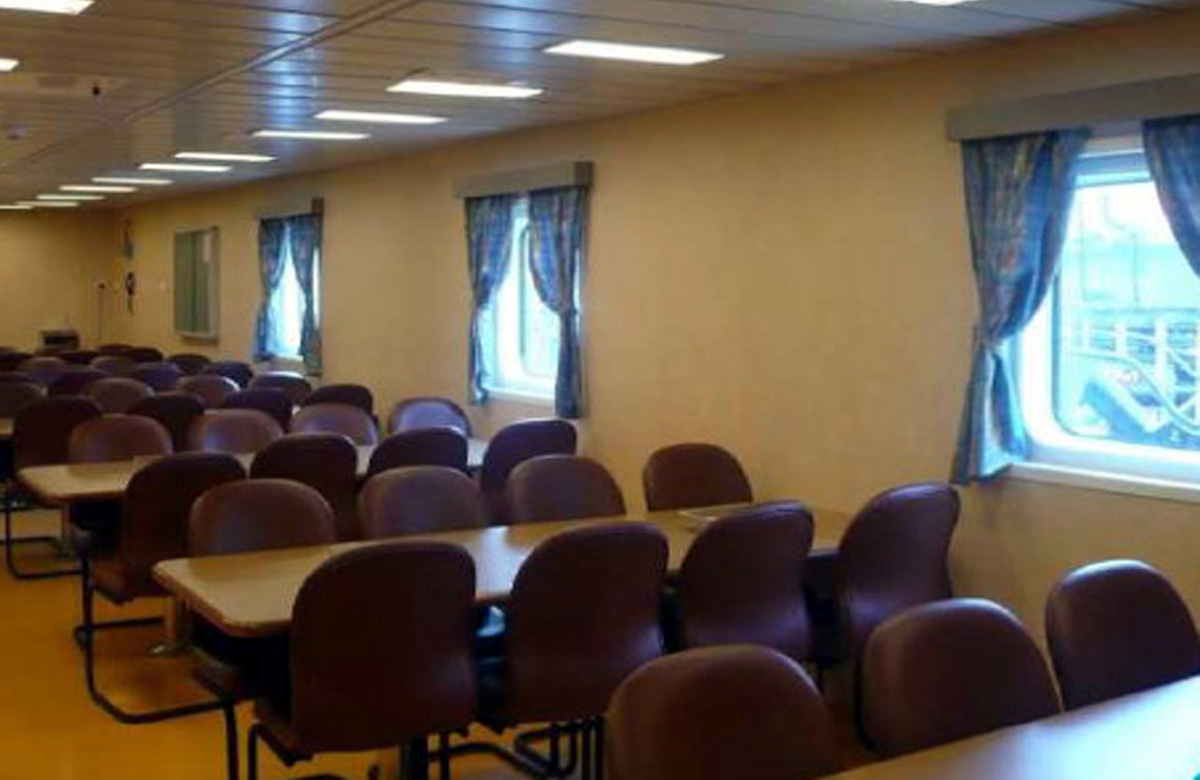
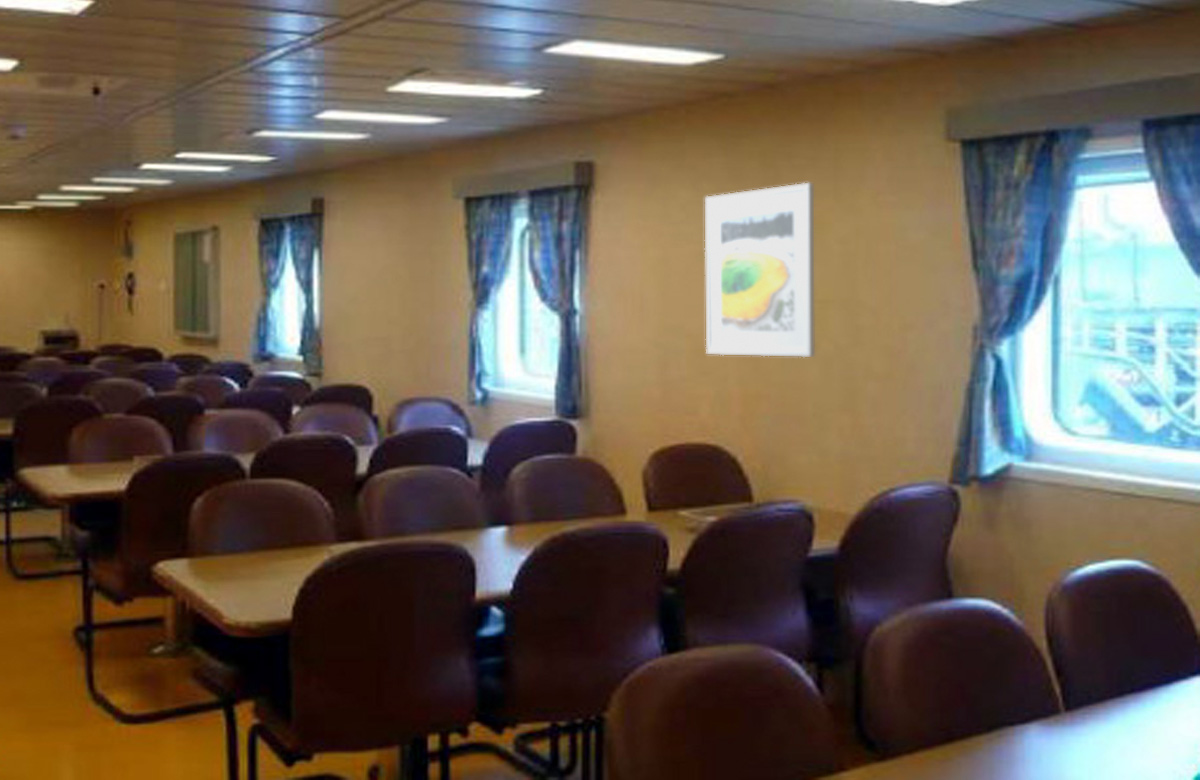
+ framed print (757, 273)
